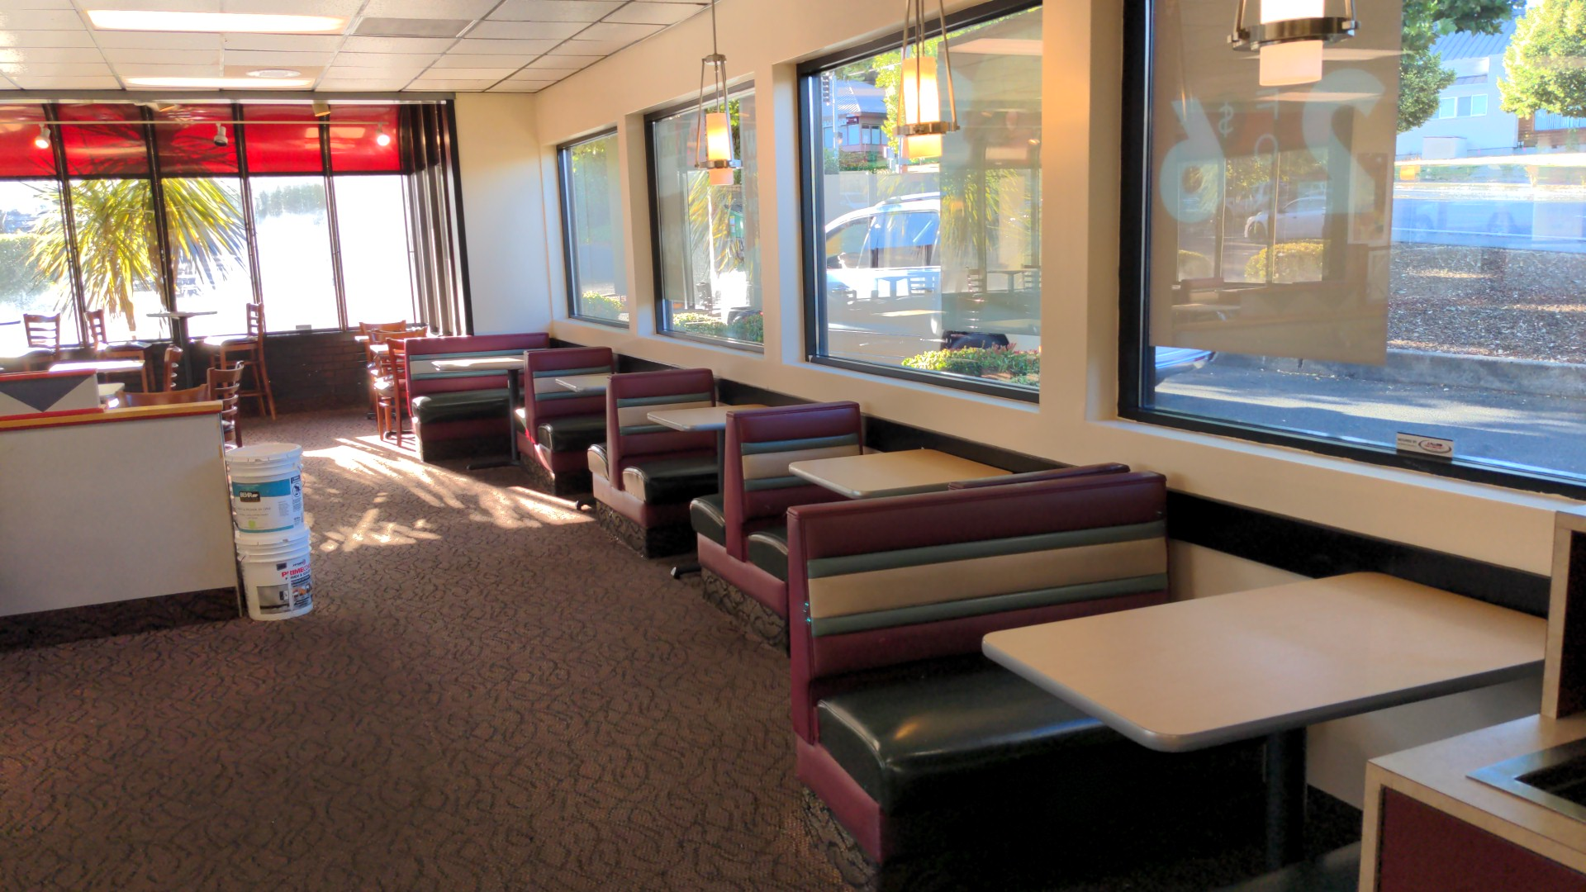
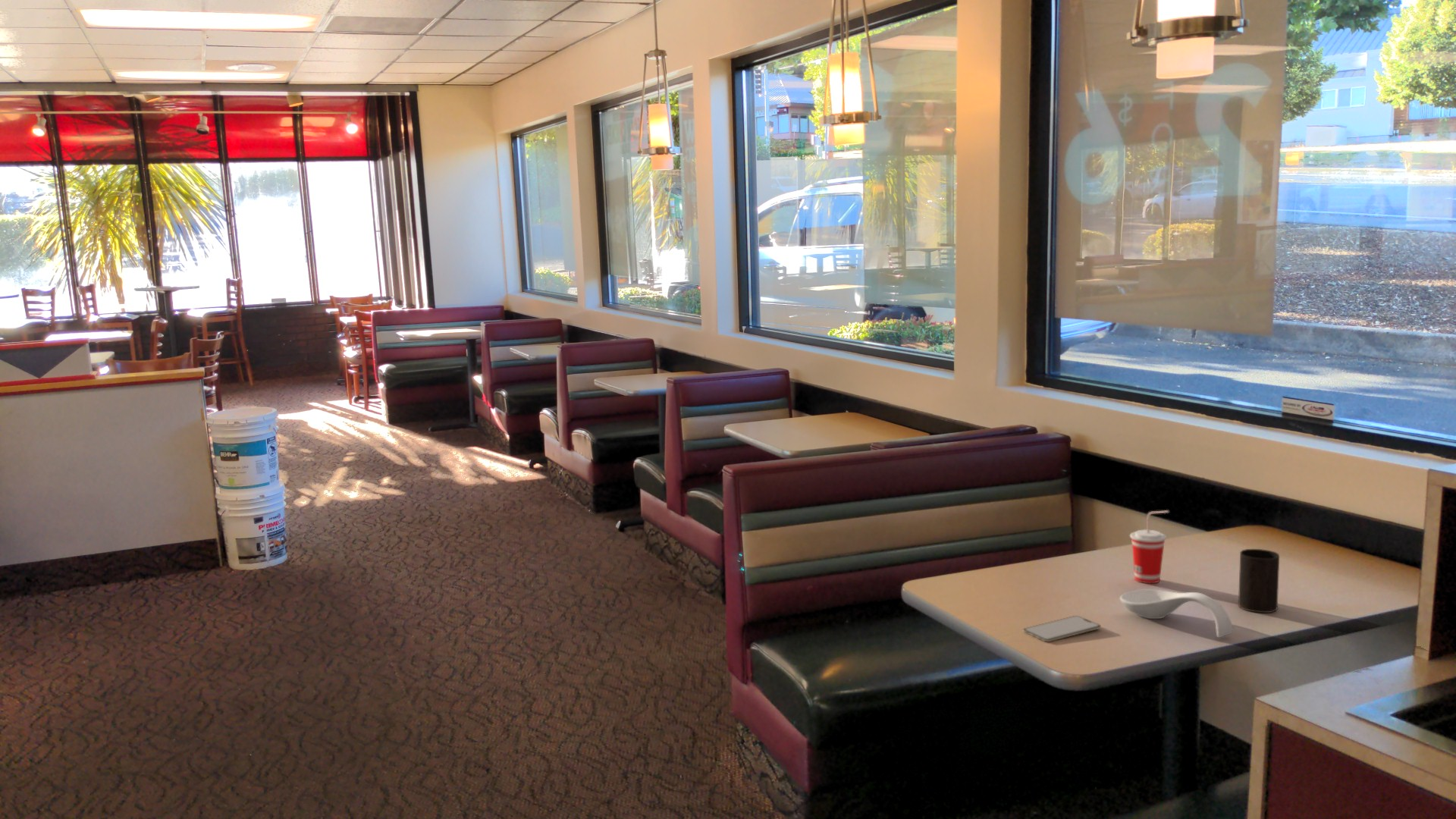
+ beverage cup (1150, 543)
+ smartphone (1062, 628)
+ cup (1258, 580)
+ spoon rest (1175, 604)
